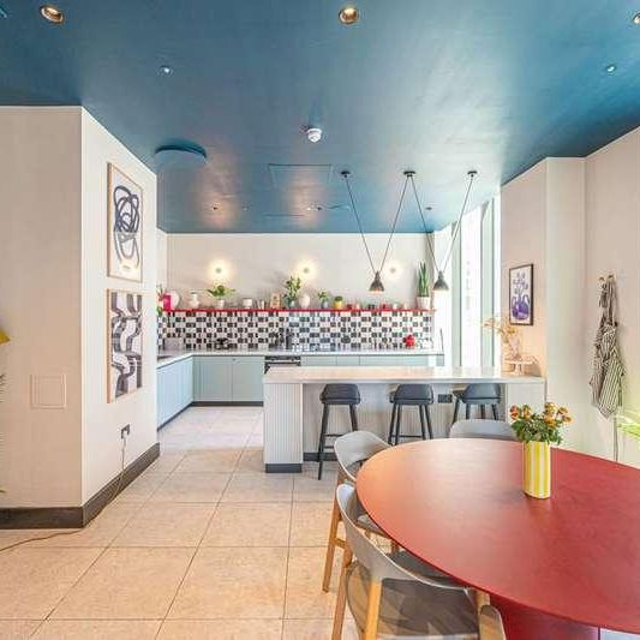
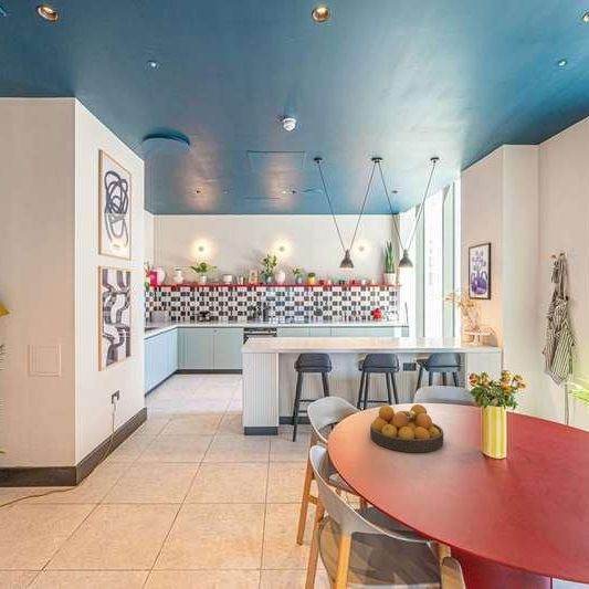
+ fruit bowl (406, 422)
